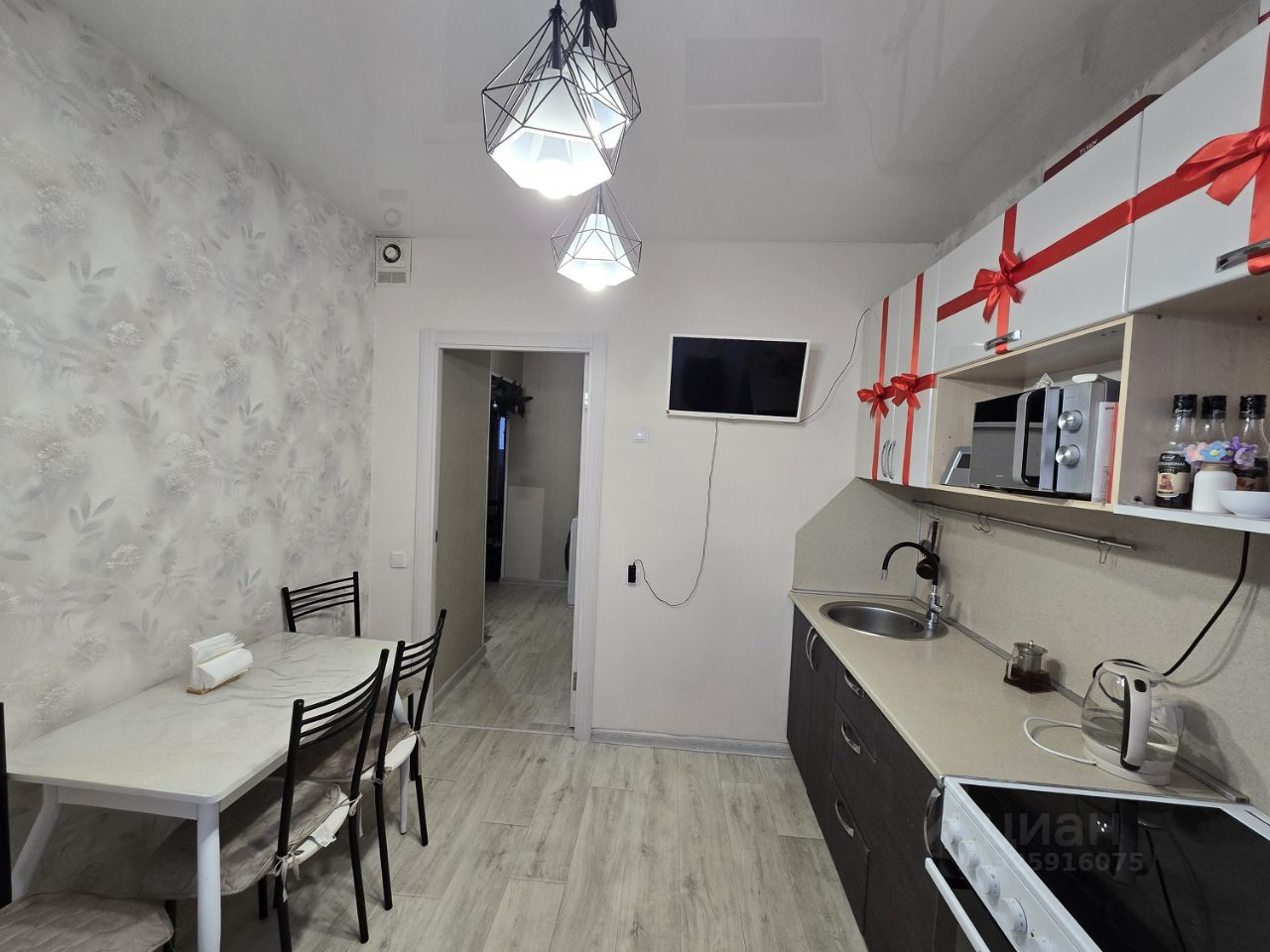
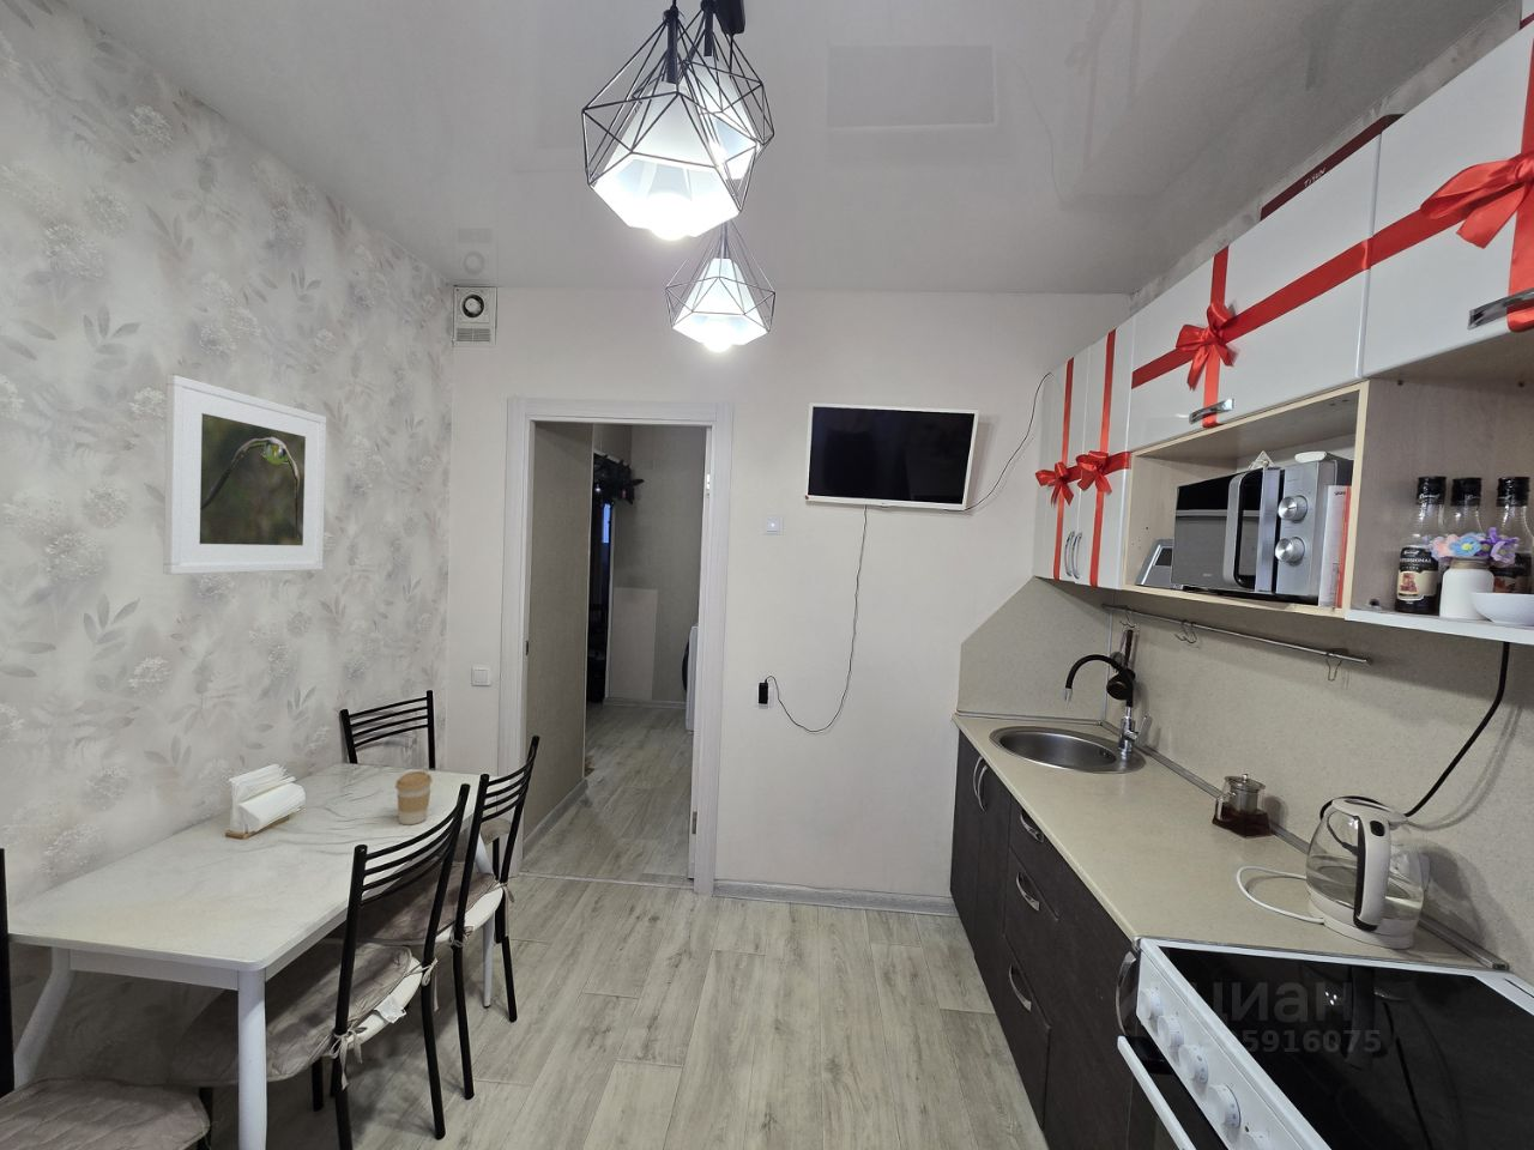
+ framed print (255, 486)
+ coffee cup (413, 796)
